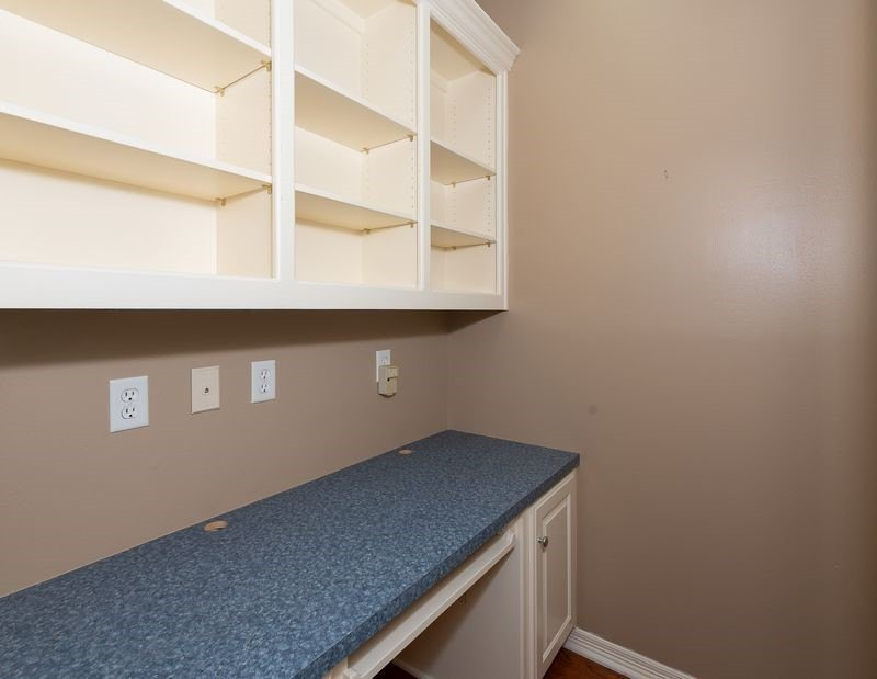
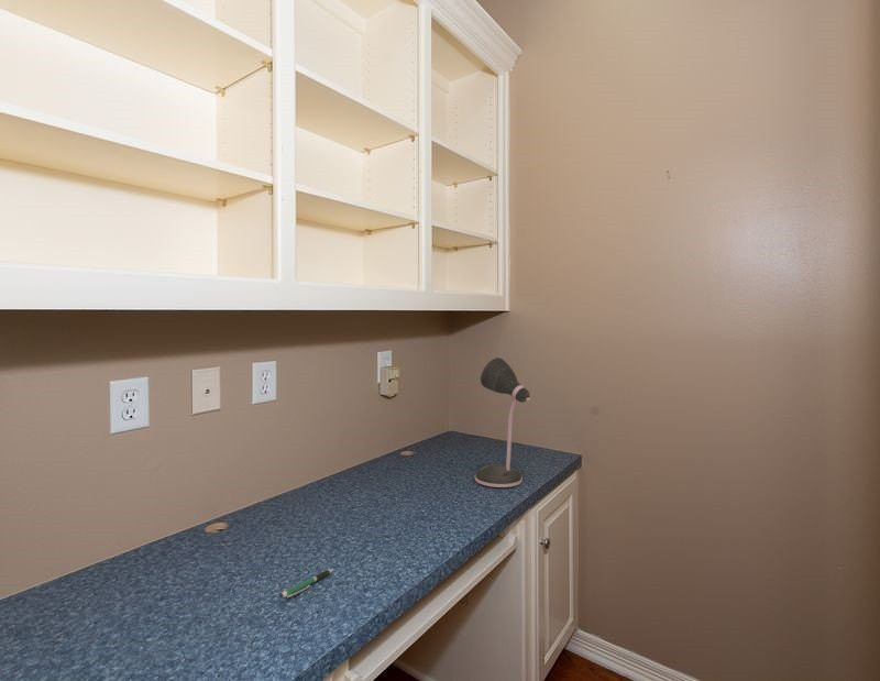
+ pen (308, 582)
+ desk lamp (508, 419)
